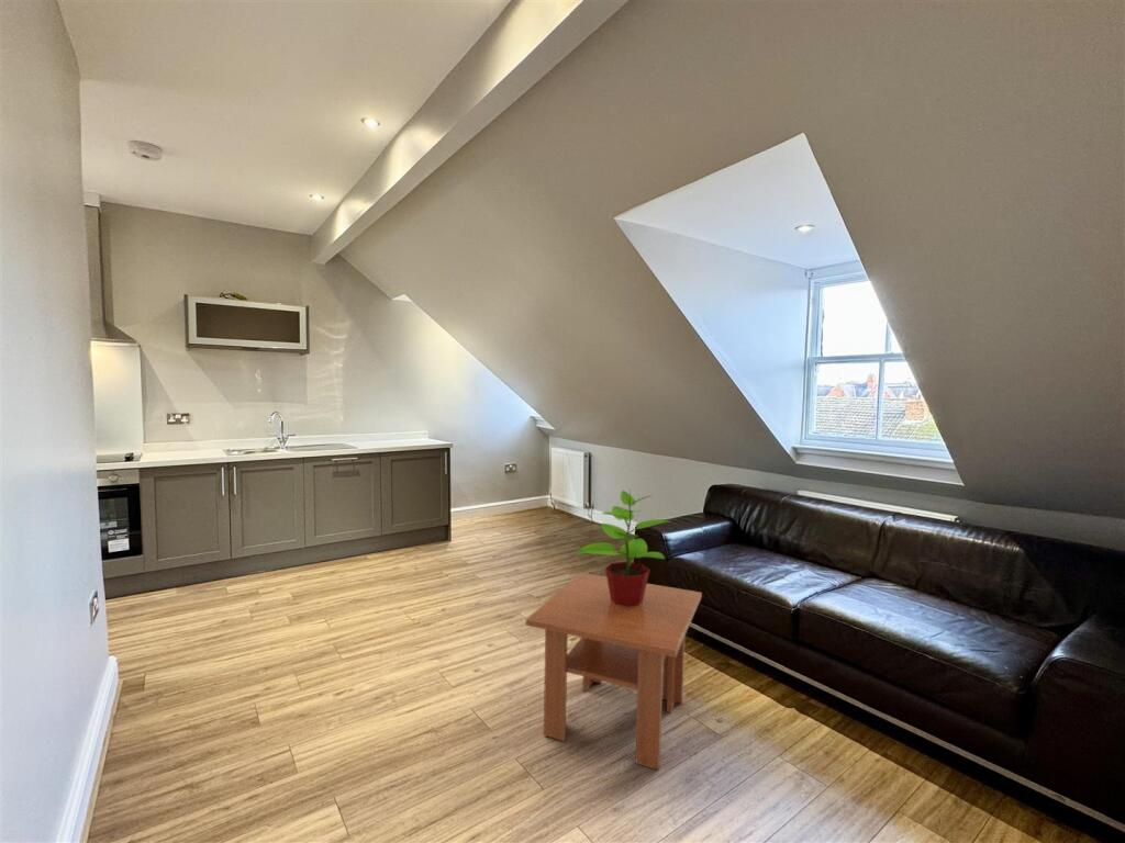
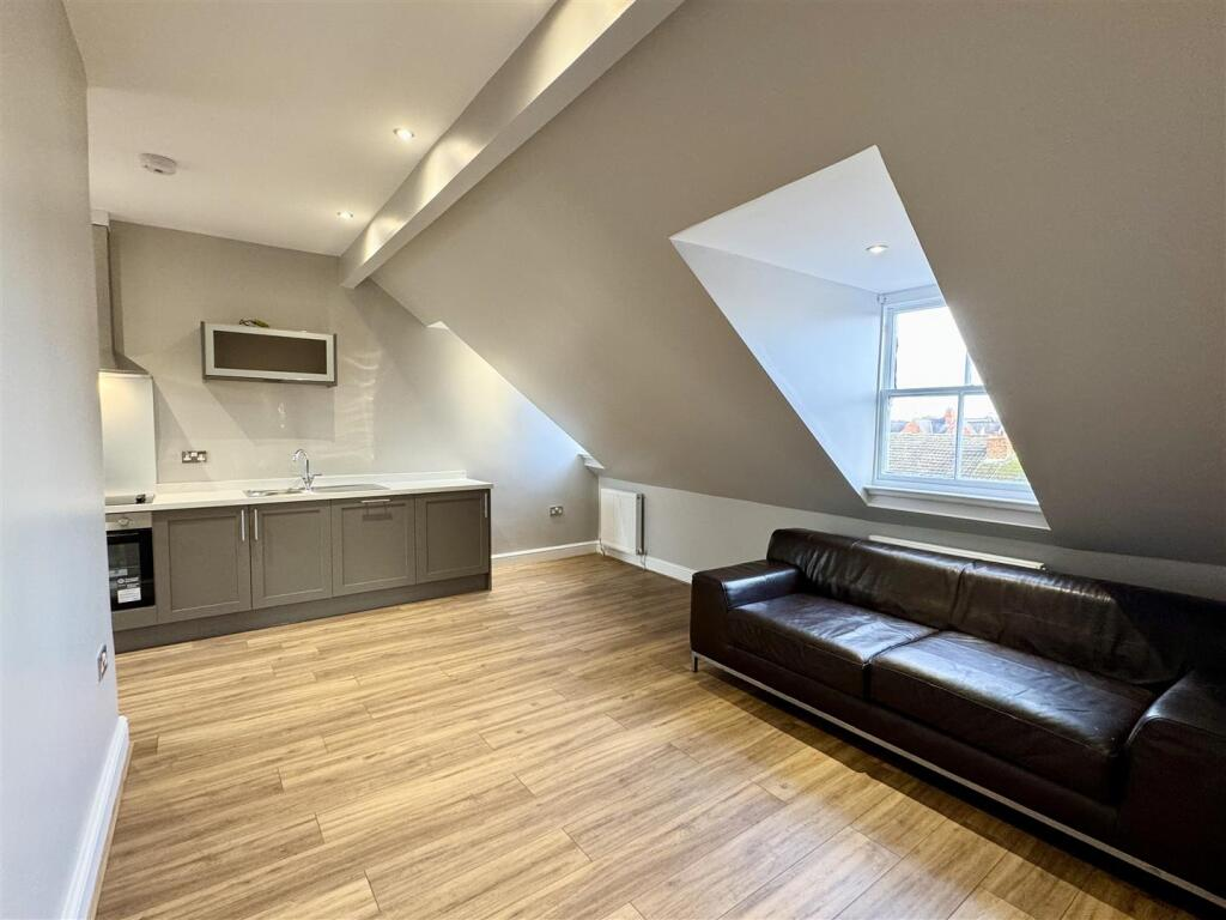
- coffee table (617, 661)
- potted plant (631, 544)
